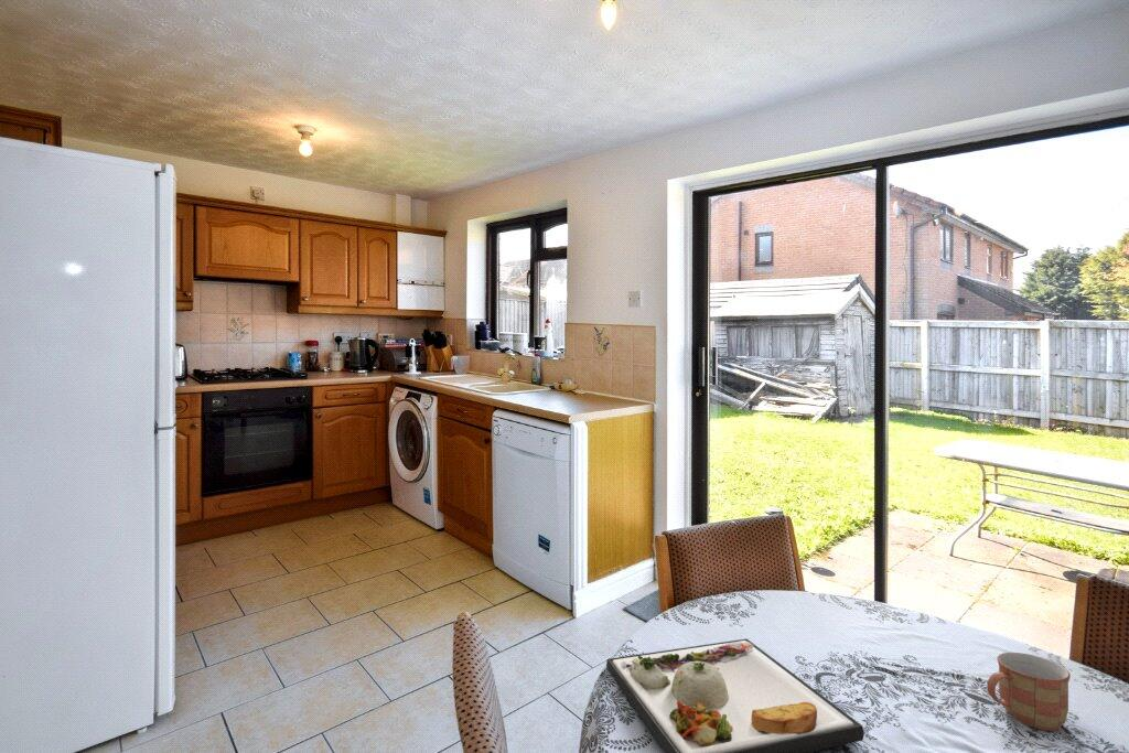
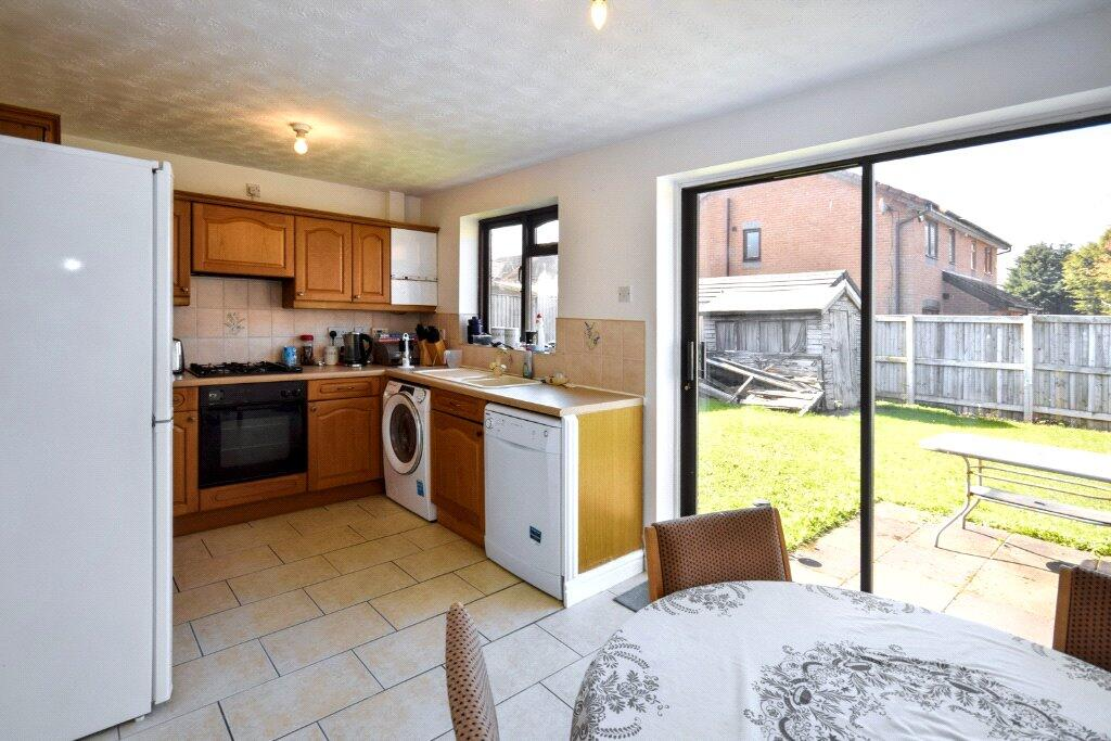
- dinner plate (721, 680)
- mug (1024, 691)
